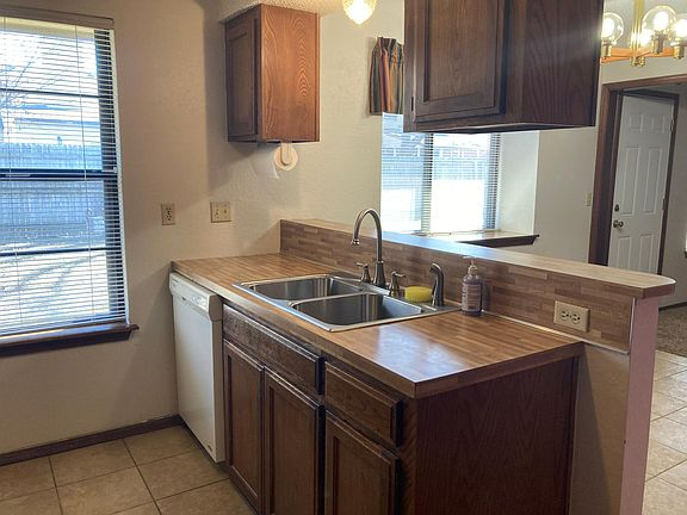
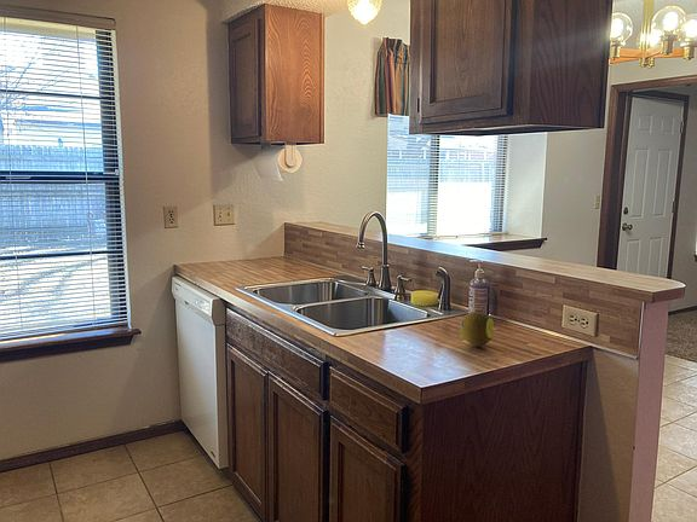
+ fruit (477, 327)
